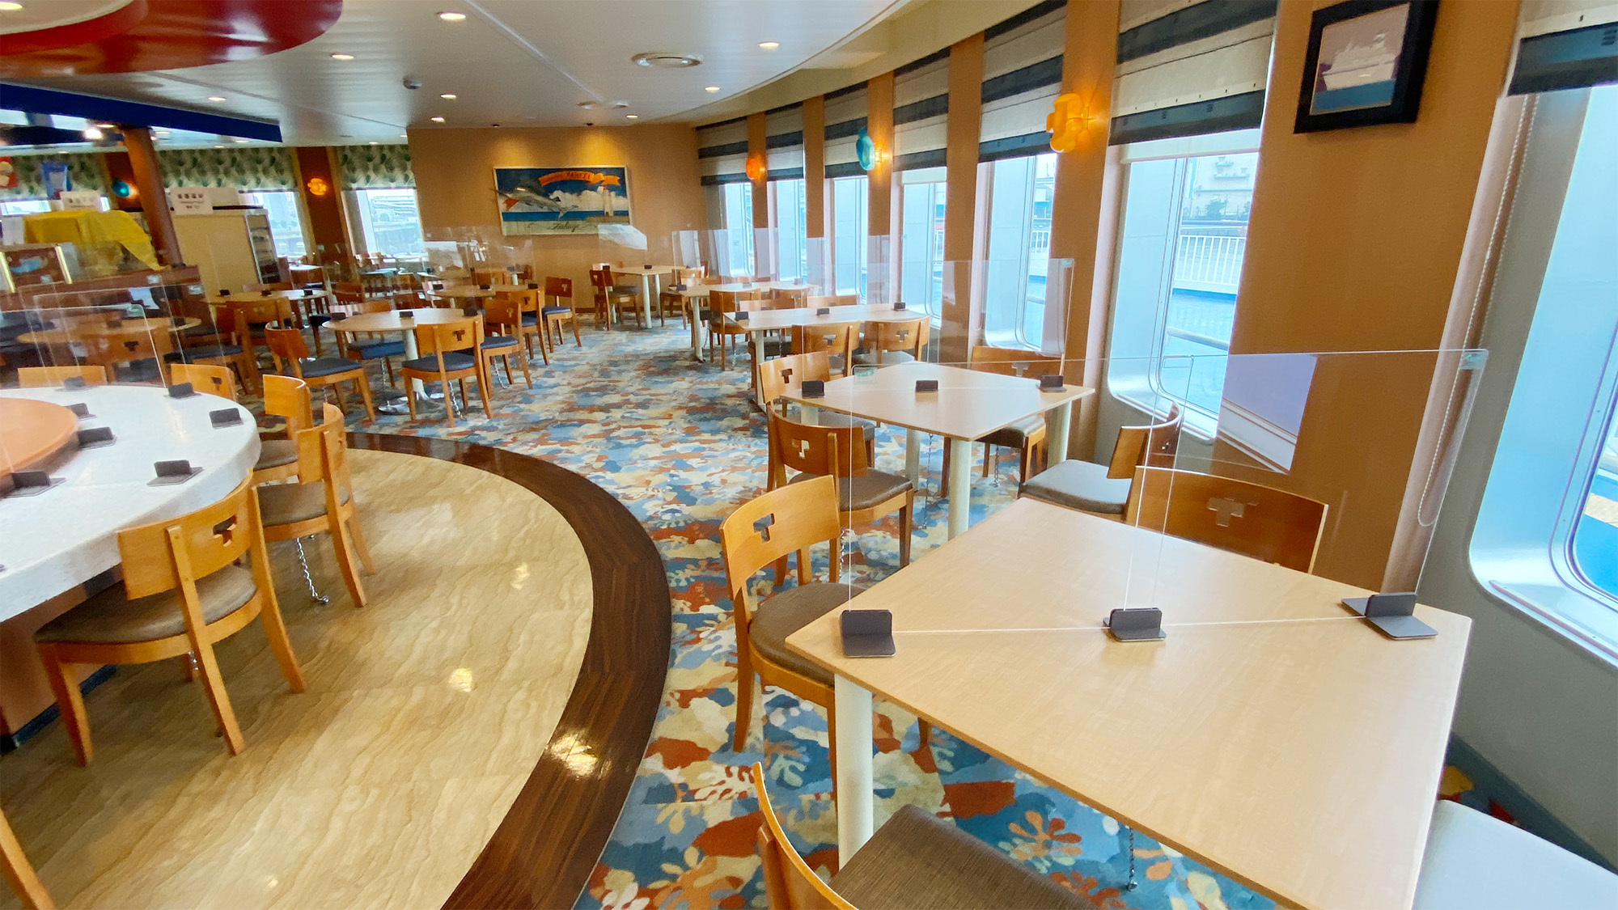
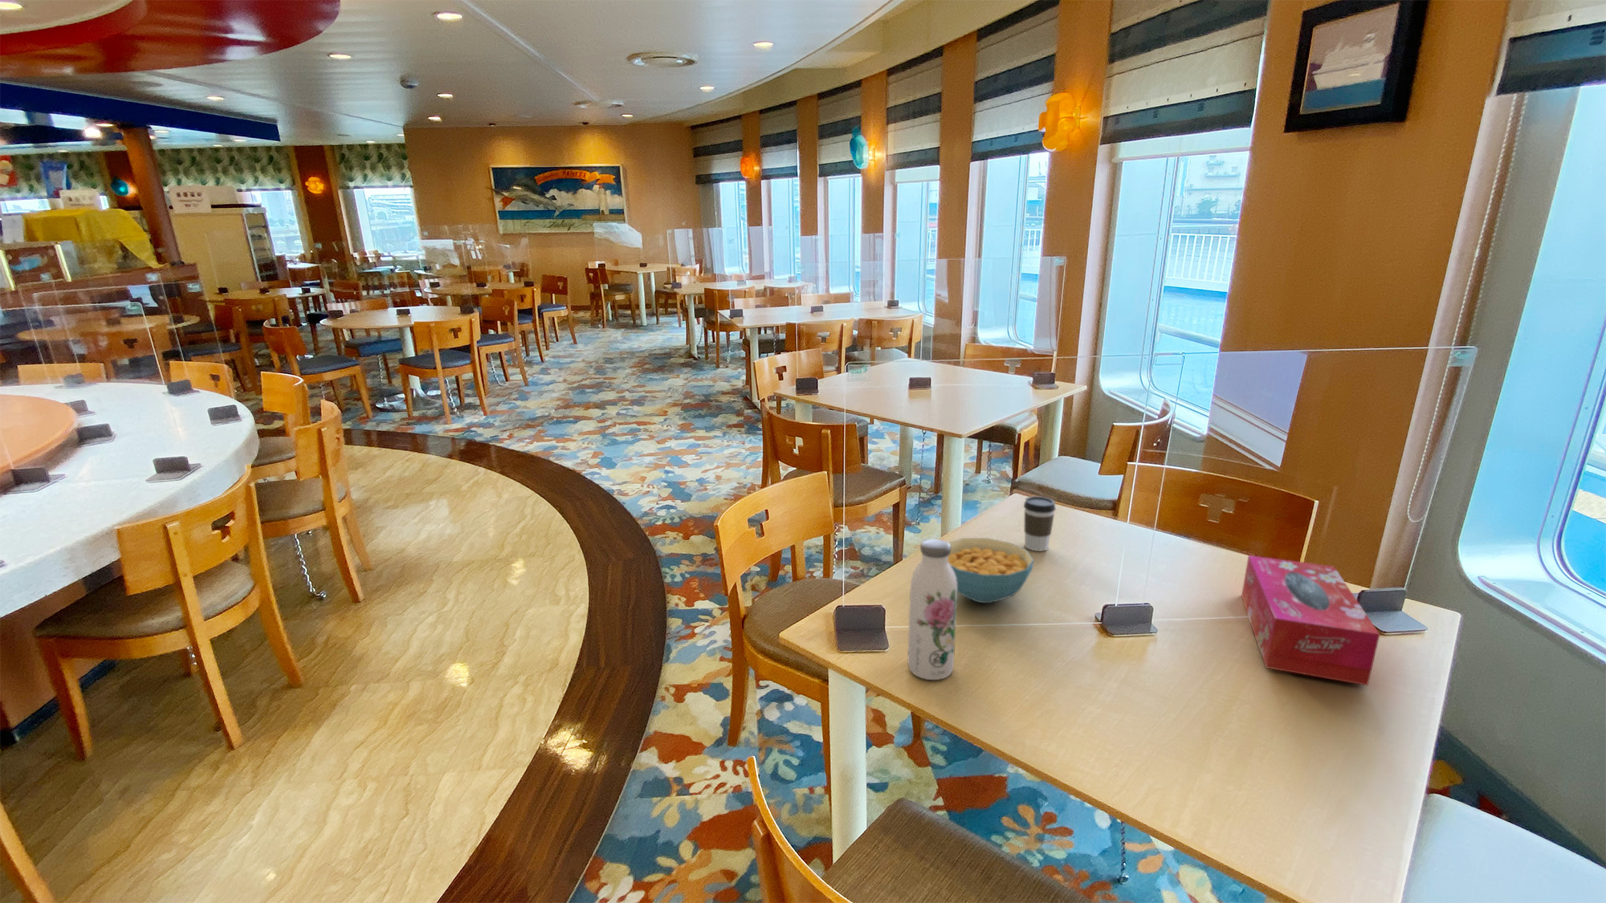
+ coffee cup (1038, 524)
+ tissue box (1302, 613)
+ cereal bowl (984, 576)
+ water bottle (932, 606)
